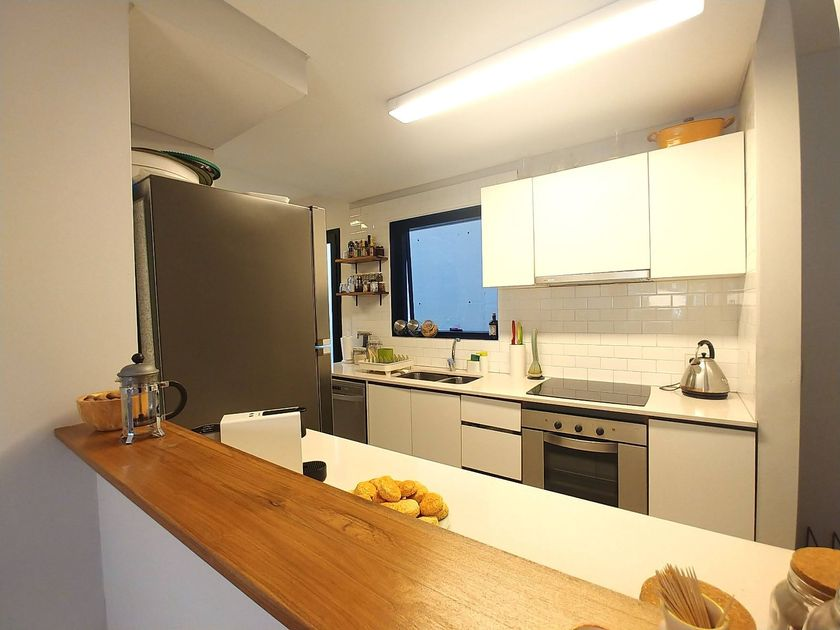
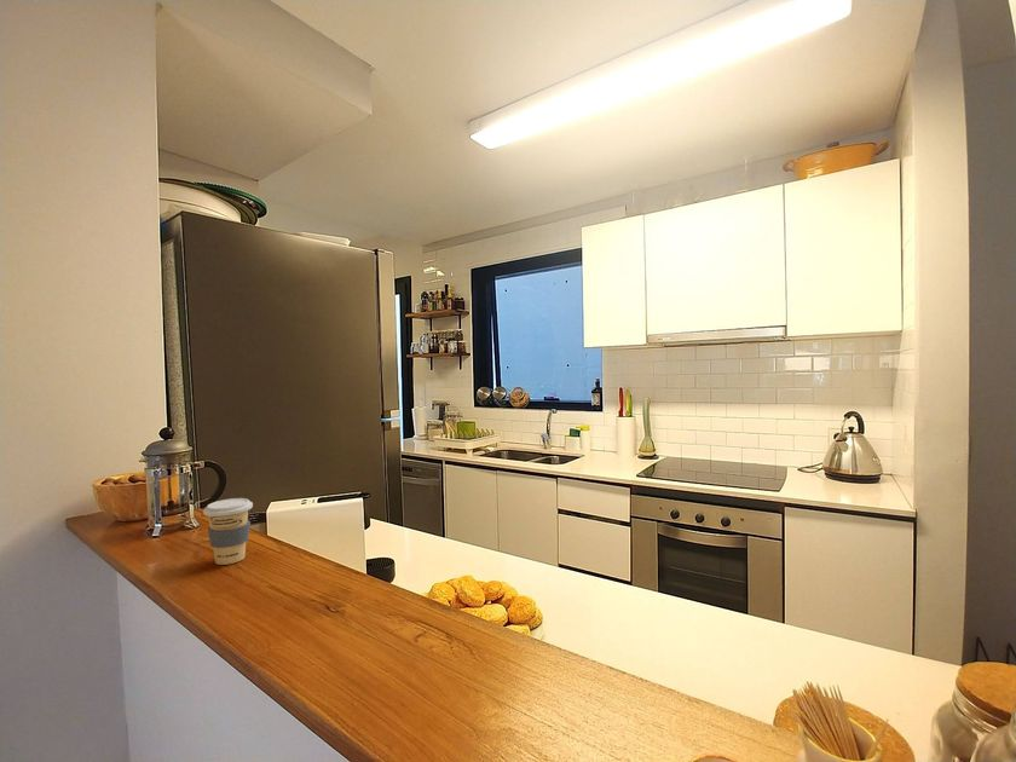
+ coffee cup (229, 531)
